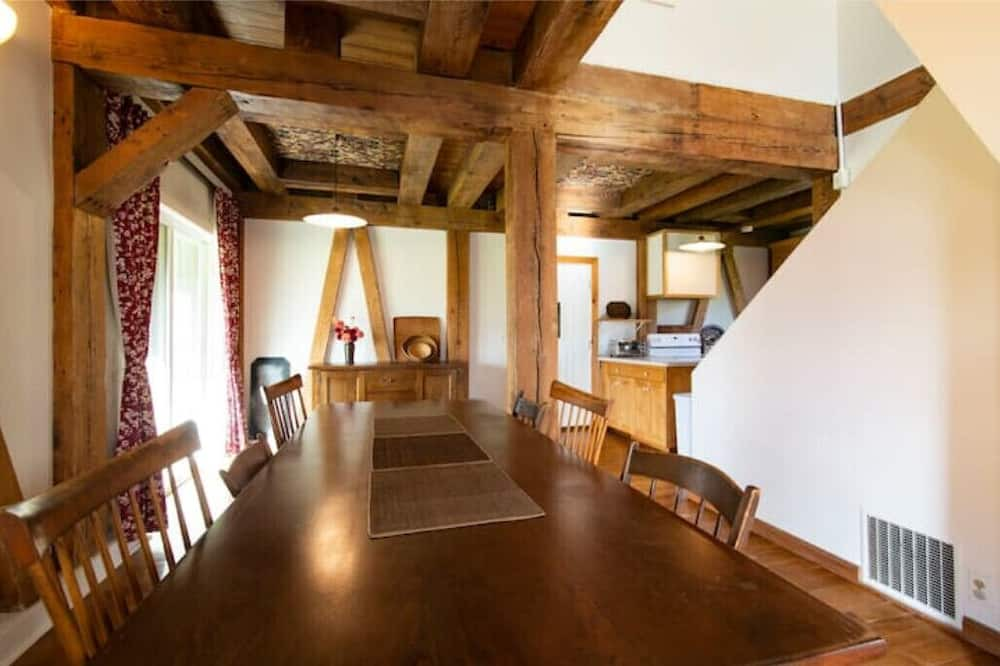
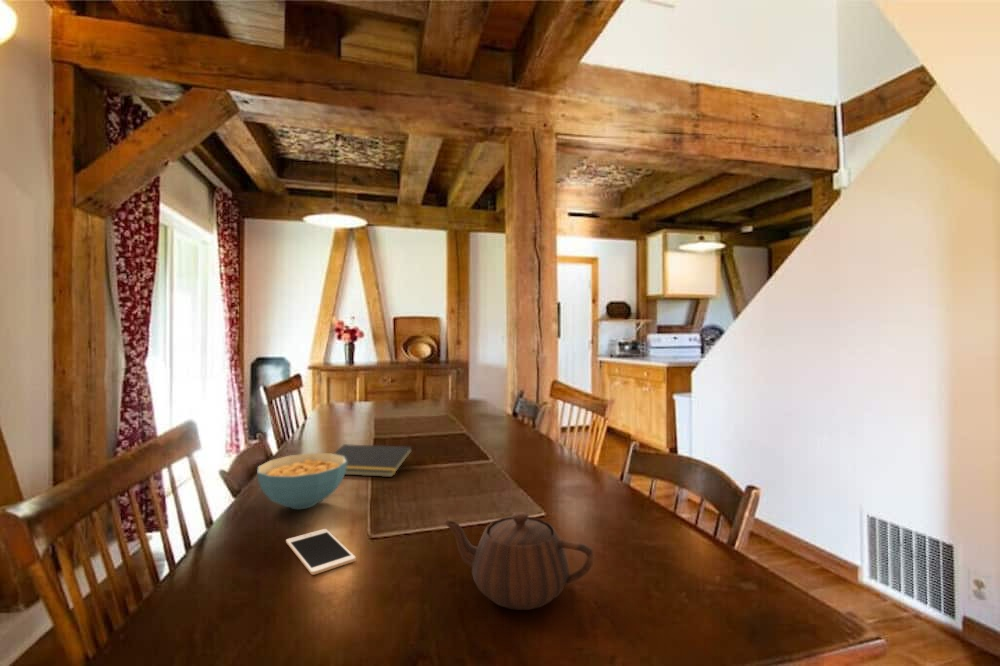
+ teapot (515, 551)
+ cell phone (319, 549)
+ notepad (366, 459)
+ cereal bowl (303, 484)
